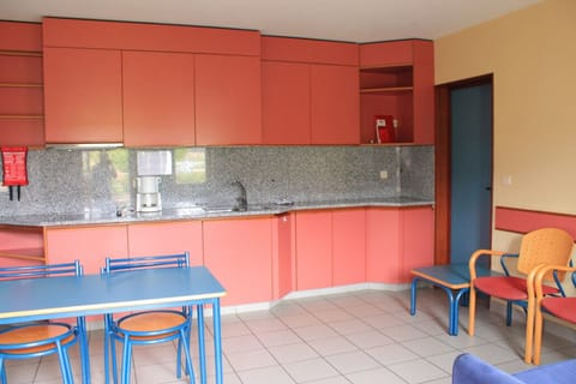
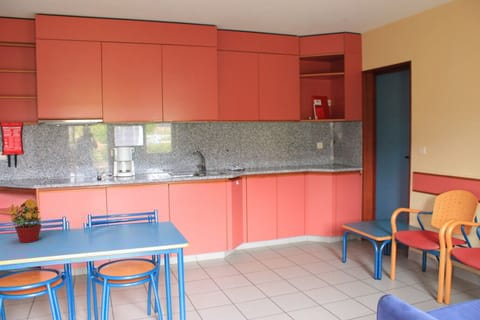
+ flowerpot (24, 219)
